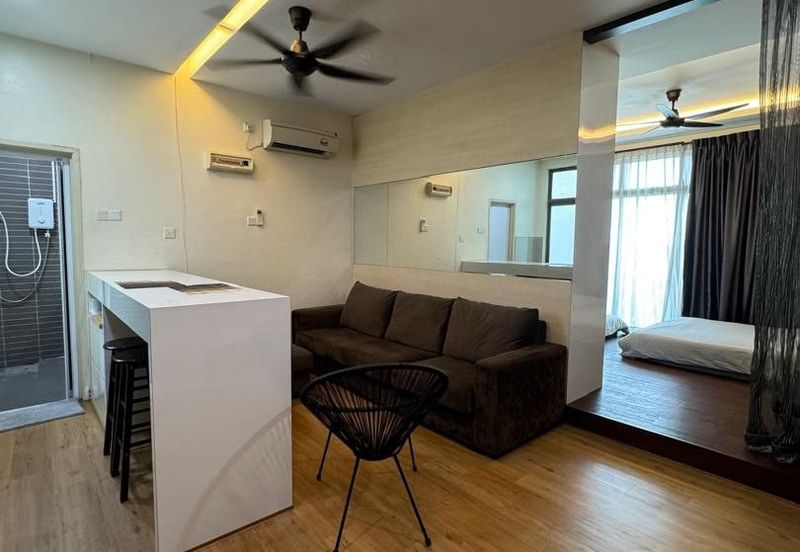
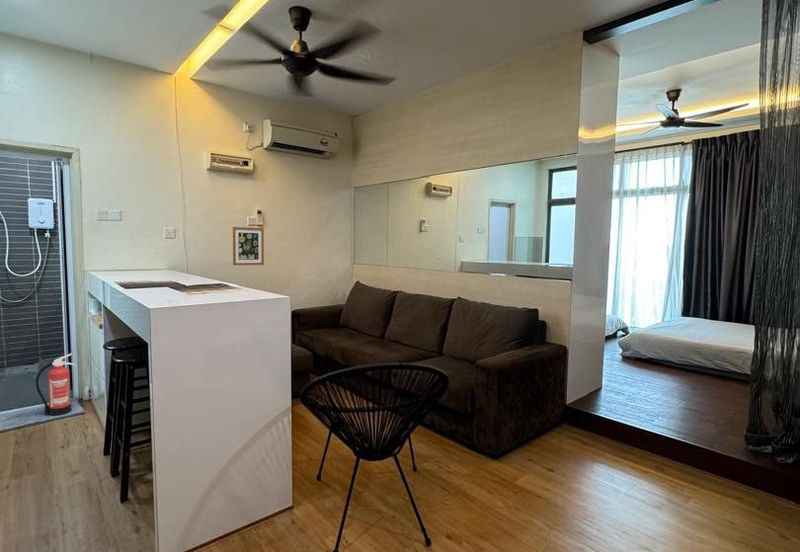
+ wall art (248, 246)
+ fire extinguisher (55, 384)
